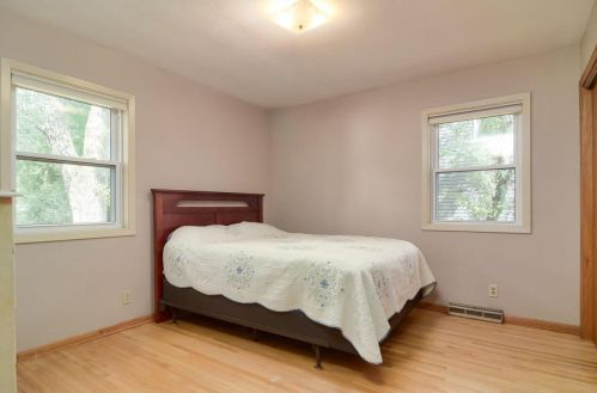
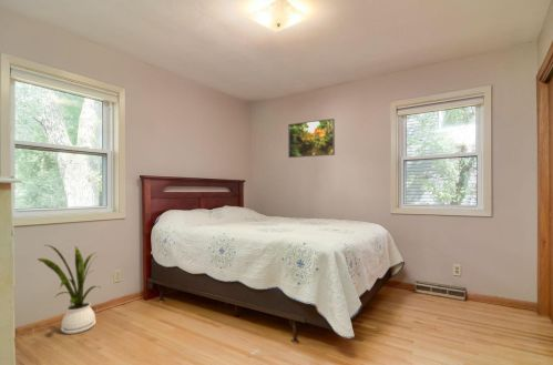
+ house plant (73, 284)
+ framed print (310, 139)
